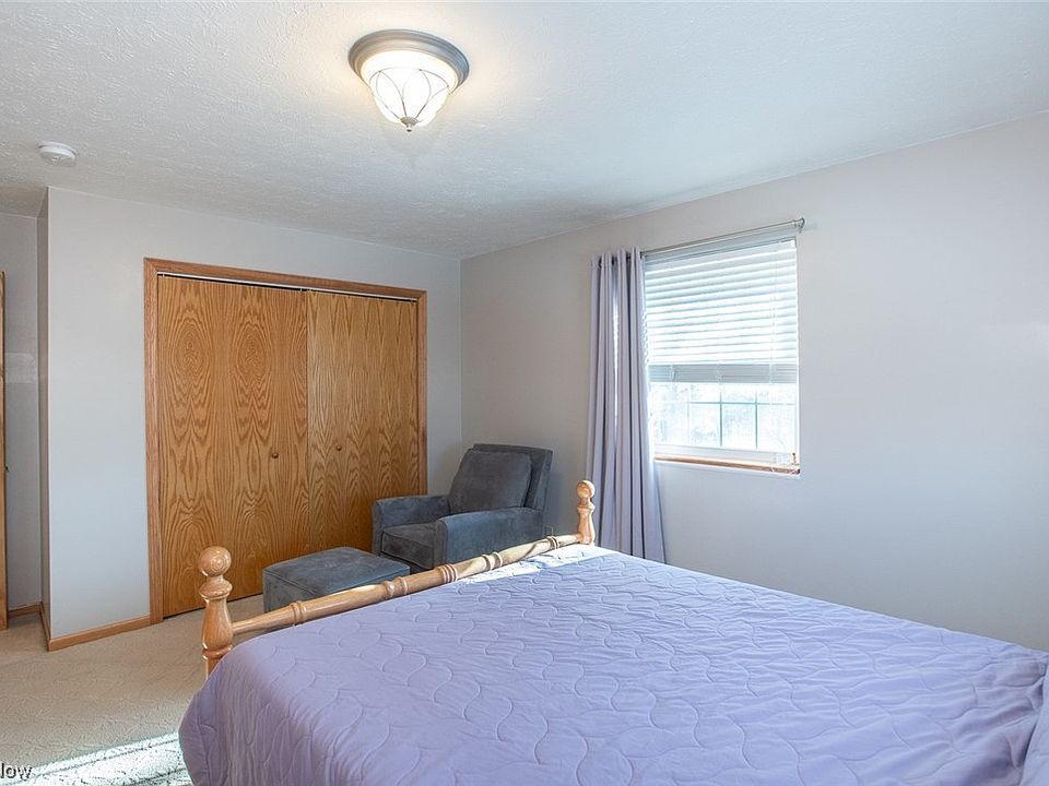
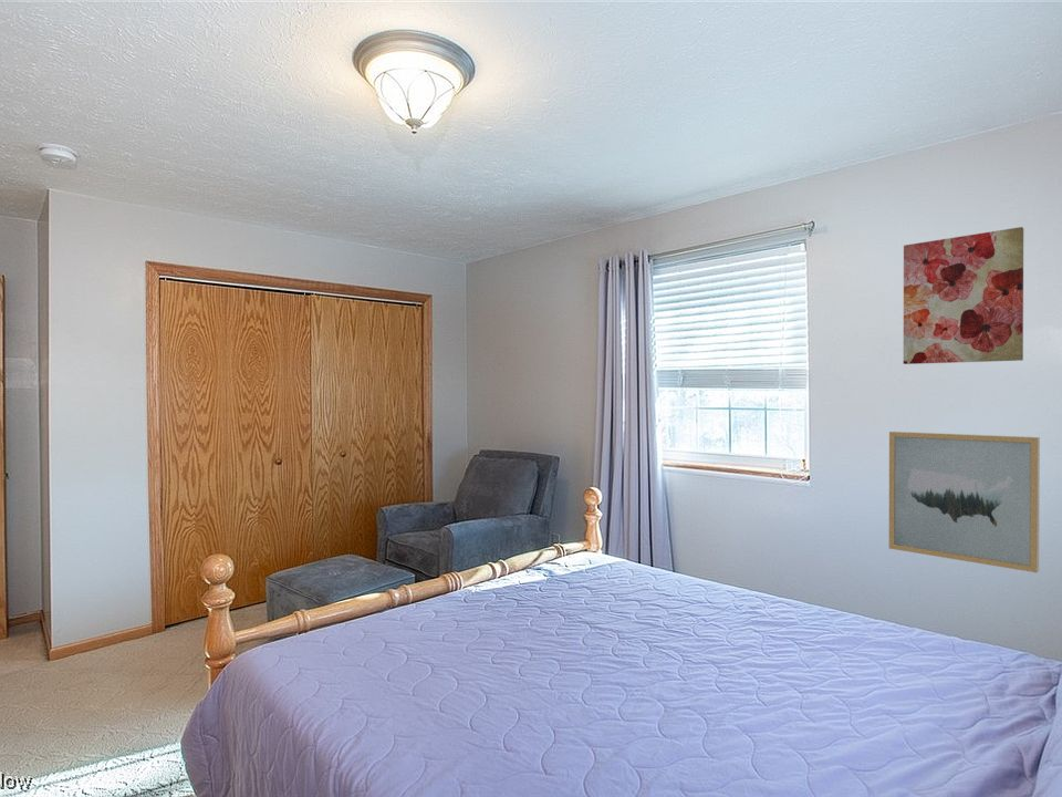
+ wall art (959, 299)
+ wall art (958, 496)
